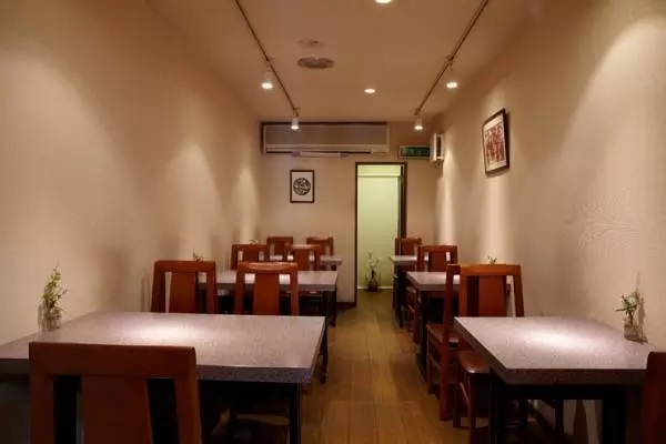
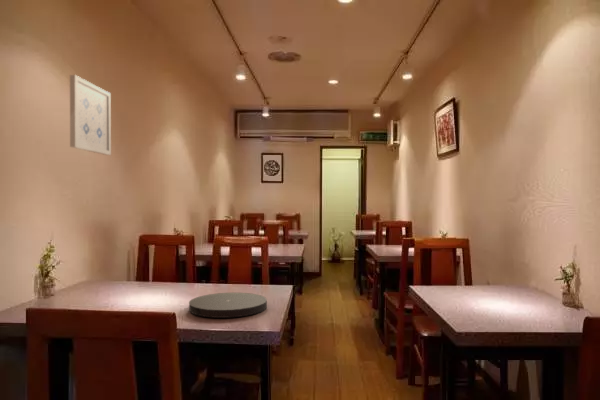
+ wall art (91, 118)
+ plate (228, 304)
